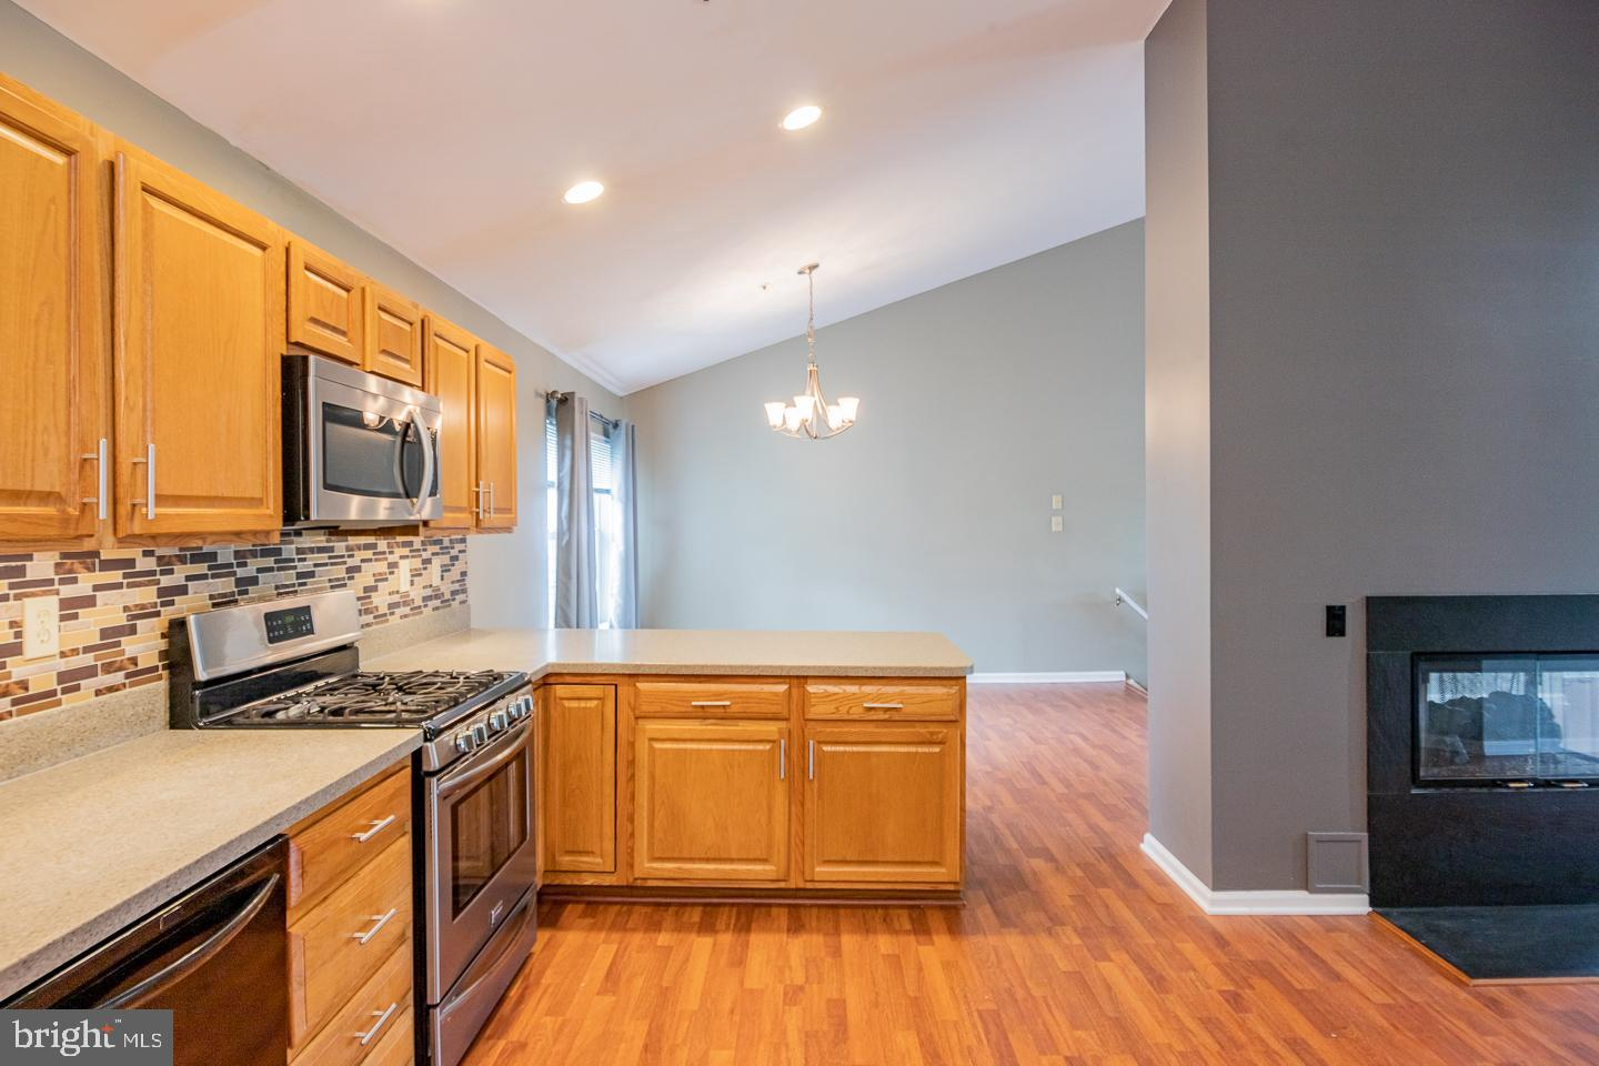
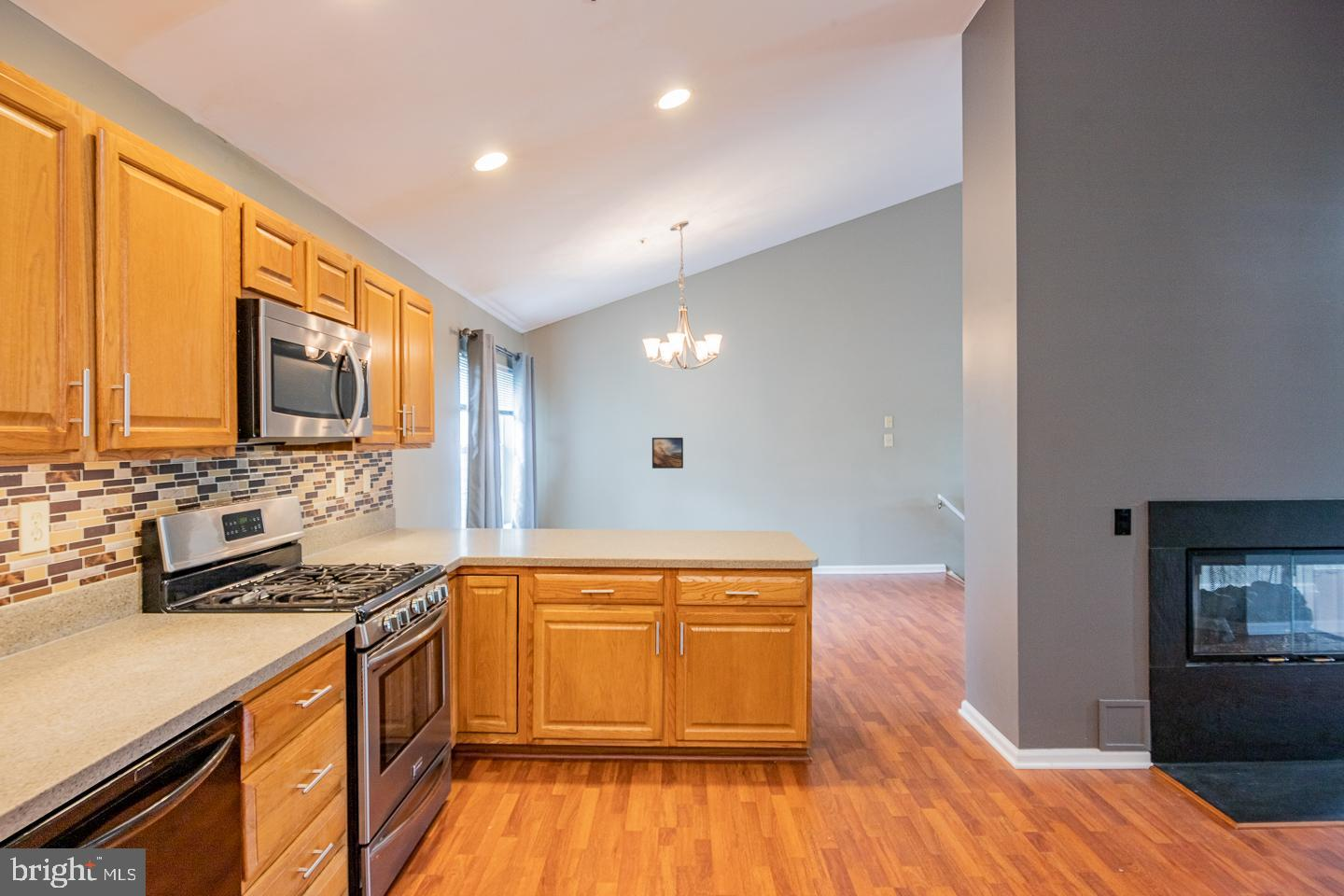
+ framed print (667, 453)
